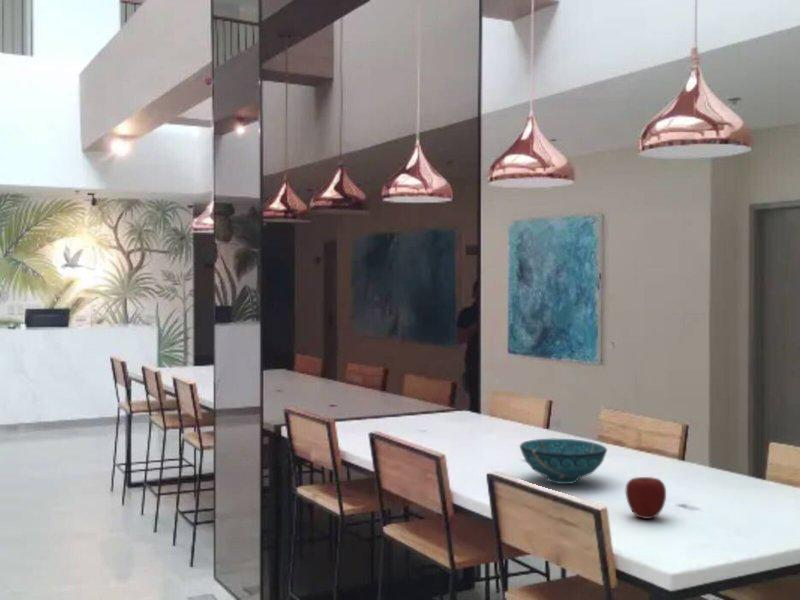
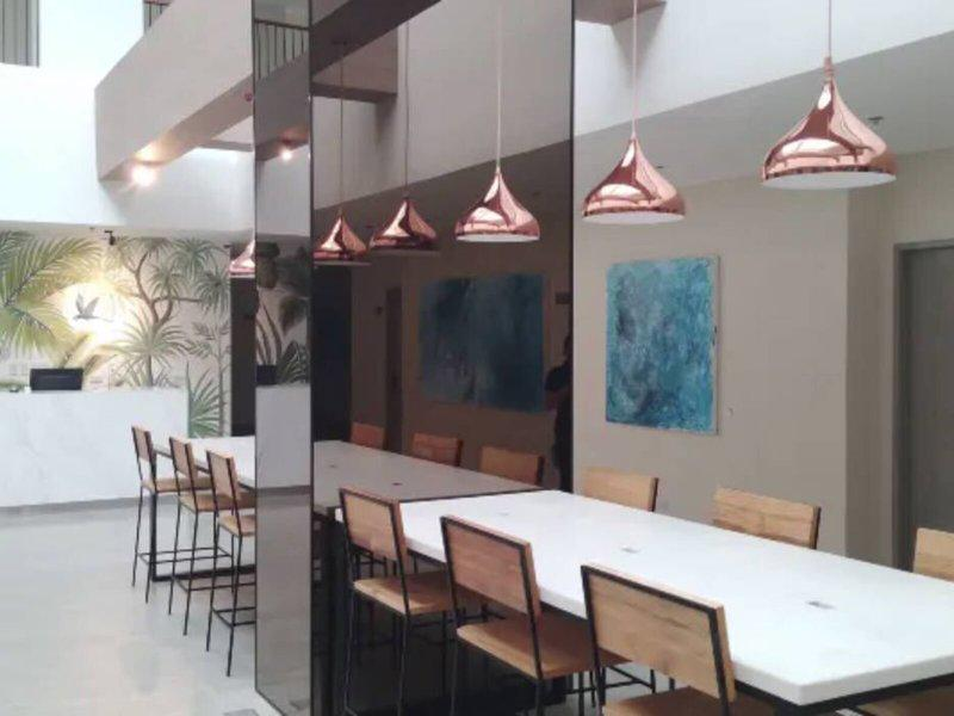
- apple (645, 496)
- decorative bowl (562, 463)
